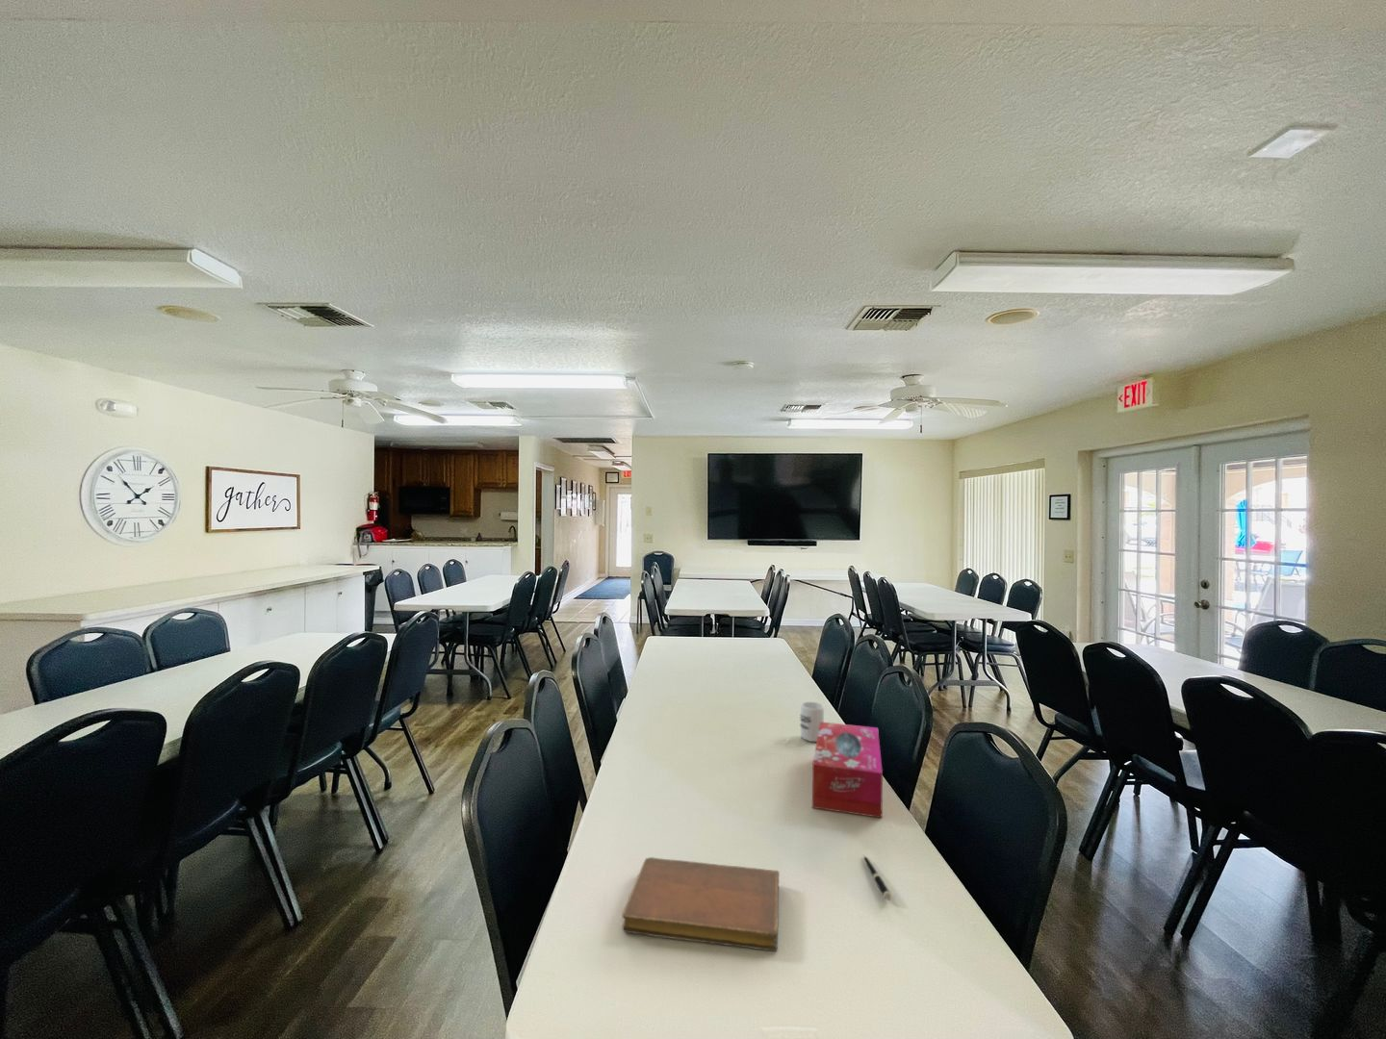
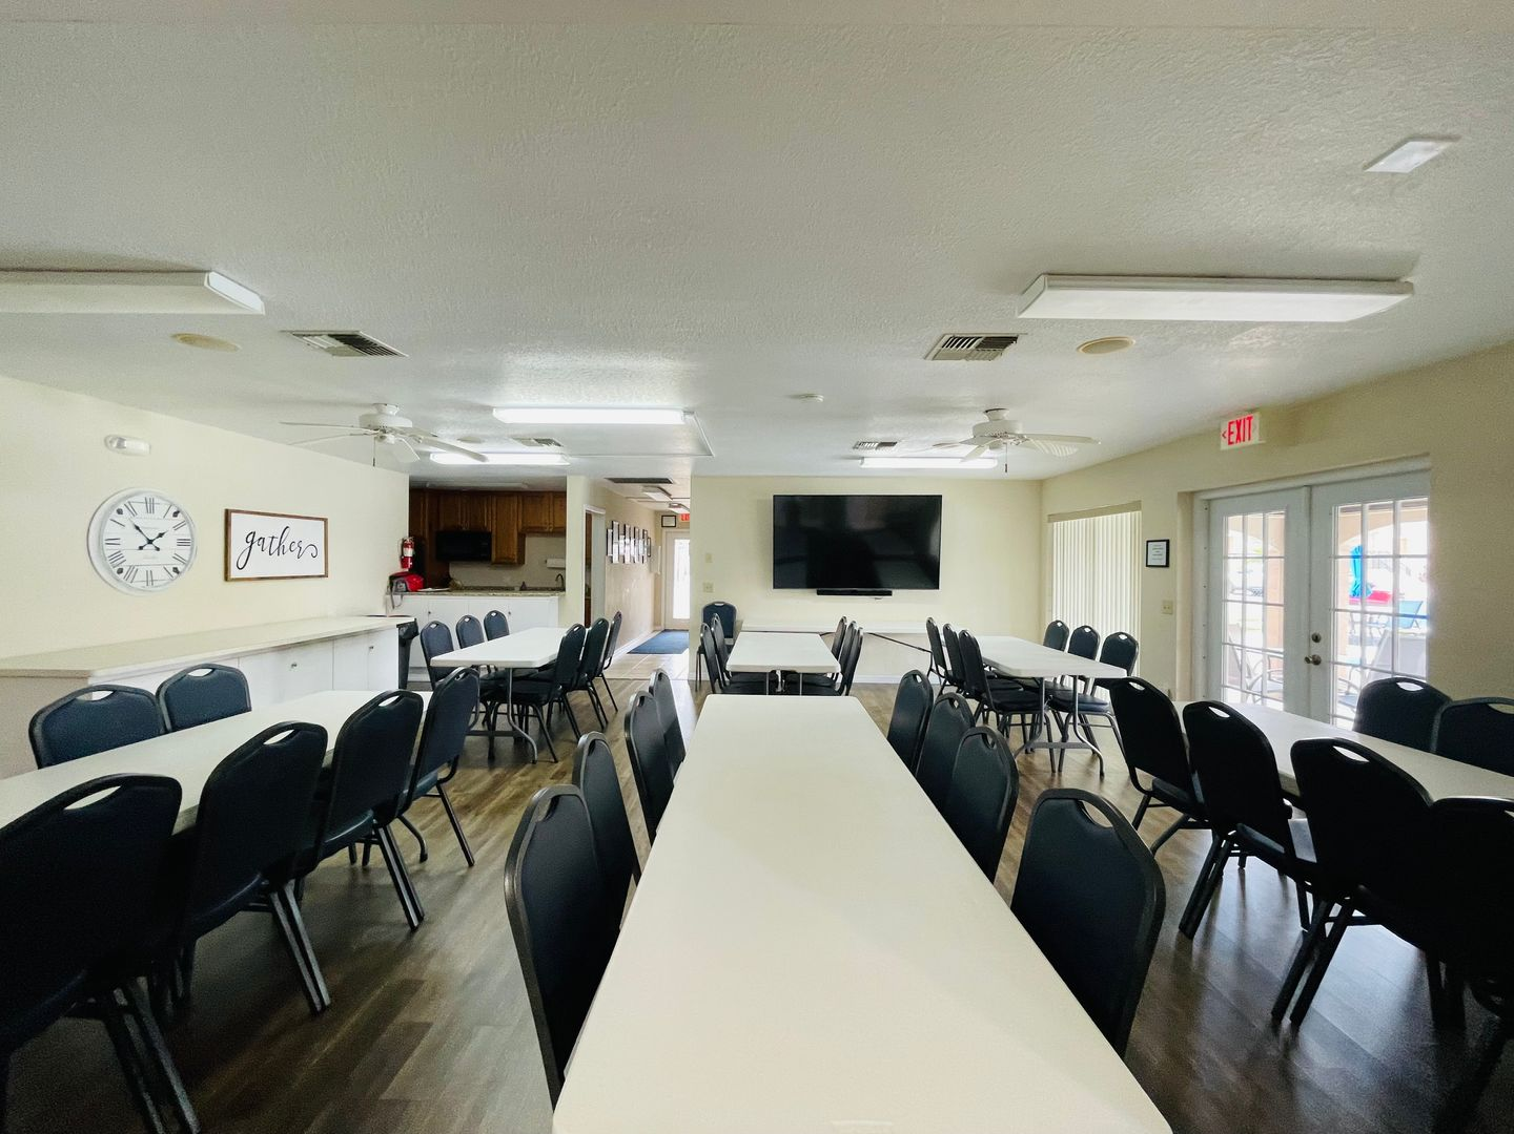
- cup (811, 721)
- notebook (705, 897)
- tissue box (847, 764)
- pen (874, 873)
